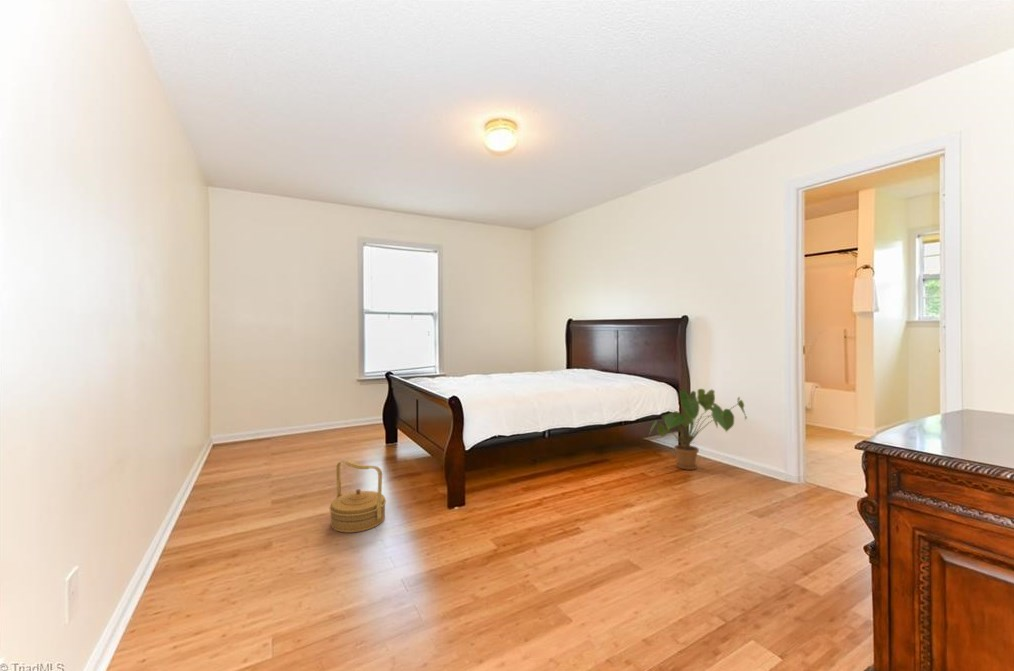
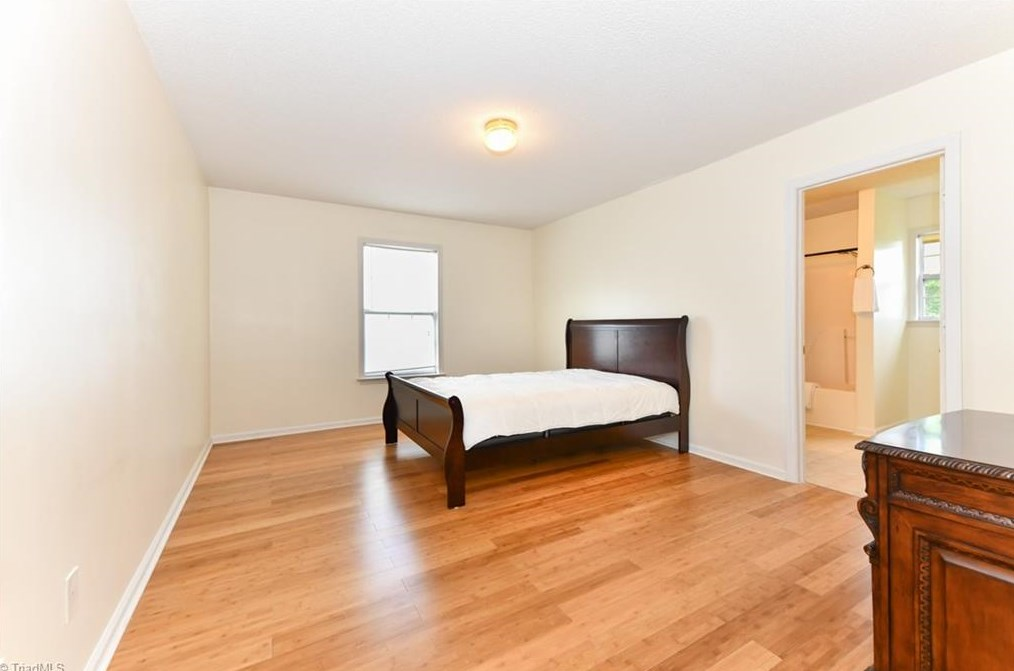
- house plant (698, 428)
- basket (358, 492)
